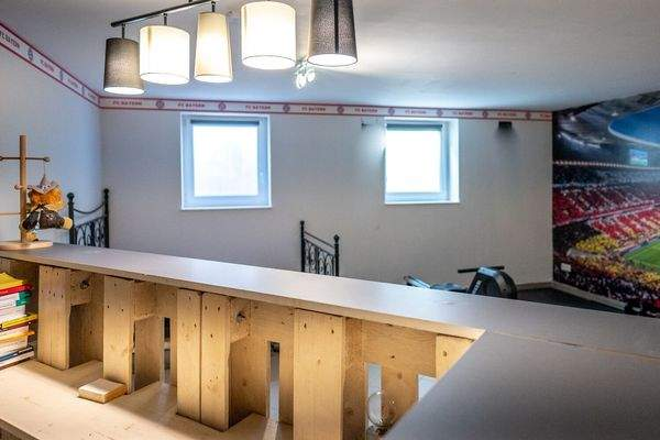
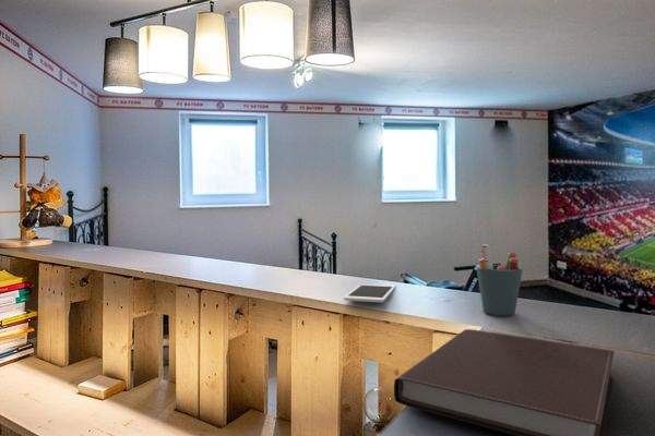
+ notebook (512, 374)
+ pen holder (498, 277)
+ cell phone (371, 292)
